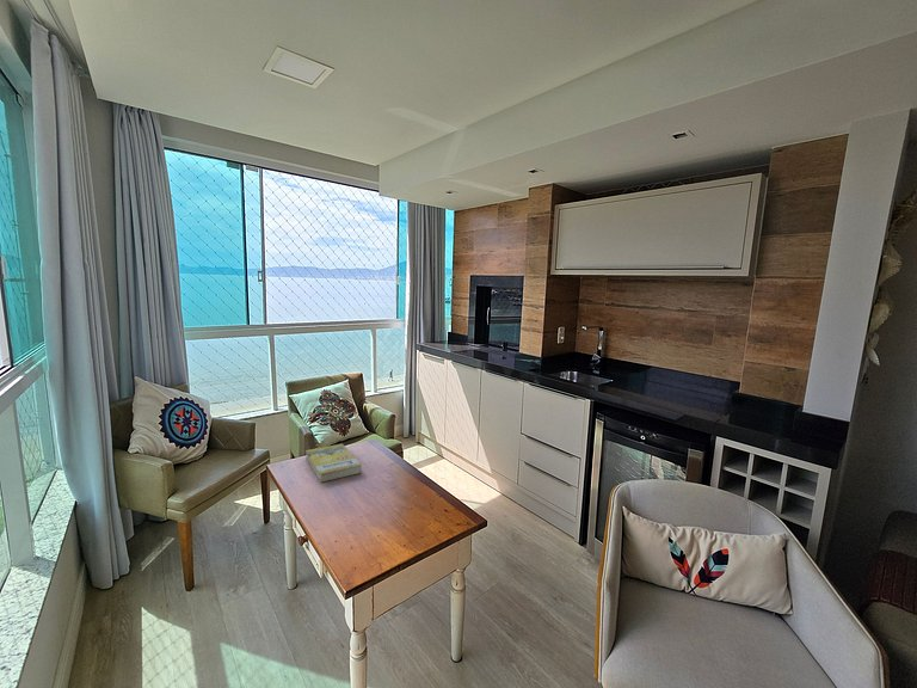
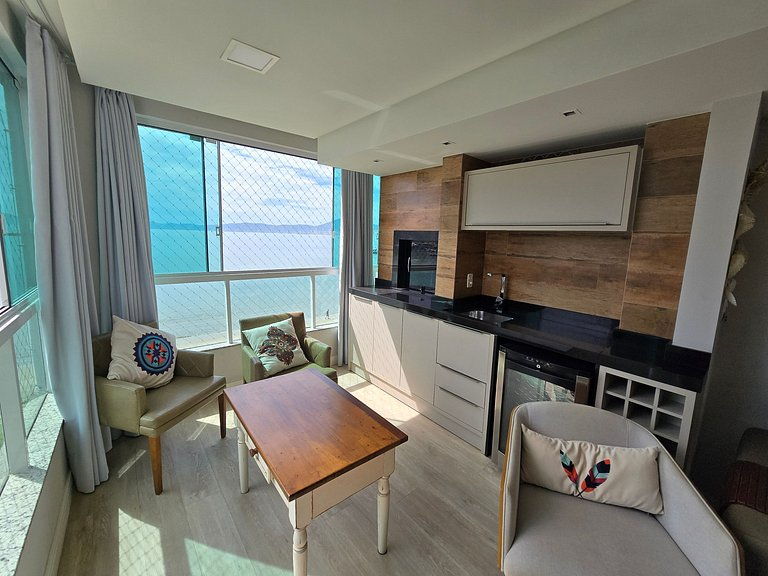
- book (332, 461)
